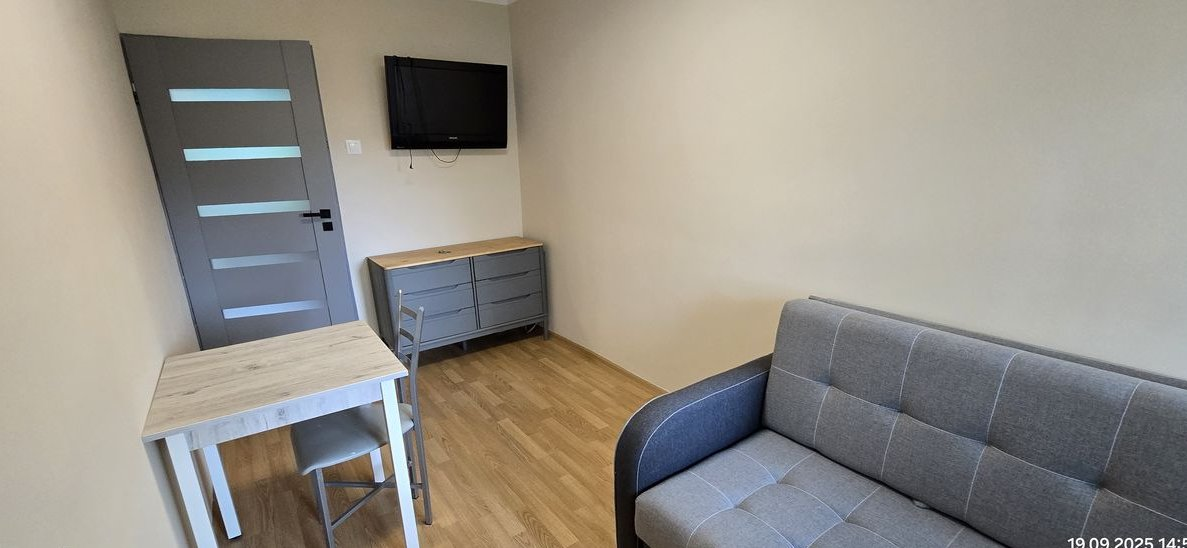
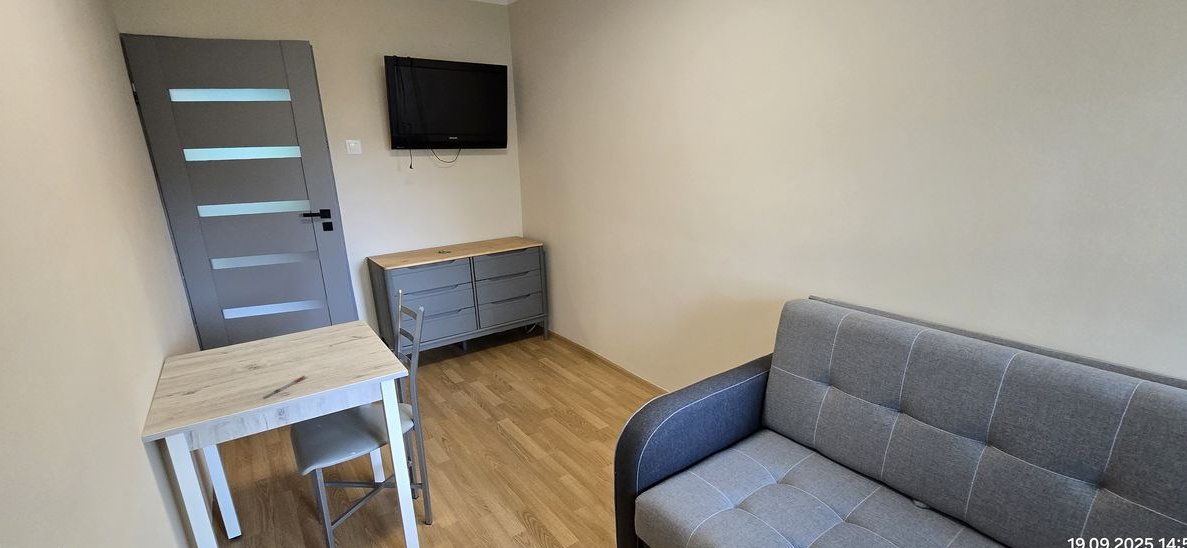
+ pen (284, 386)
